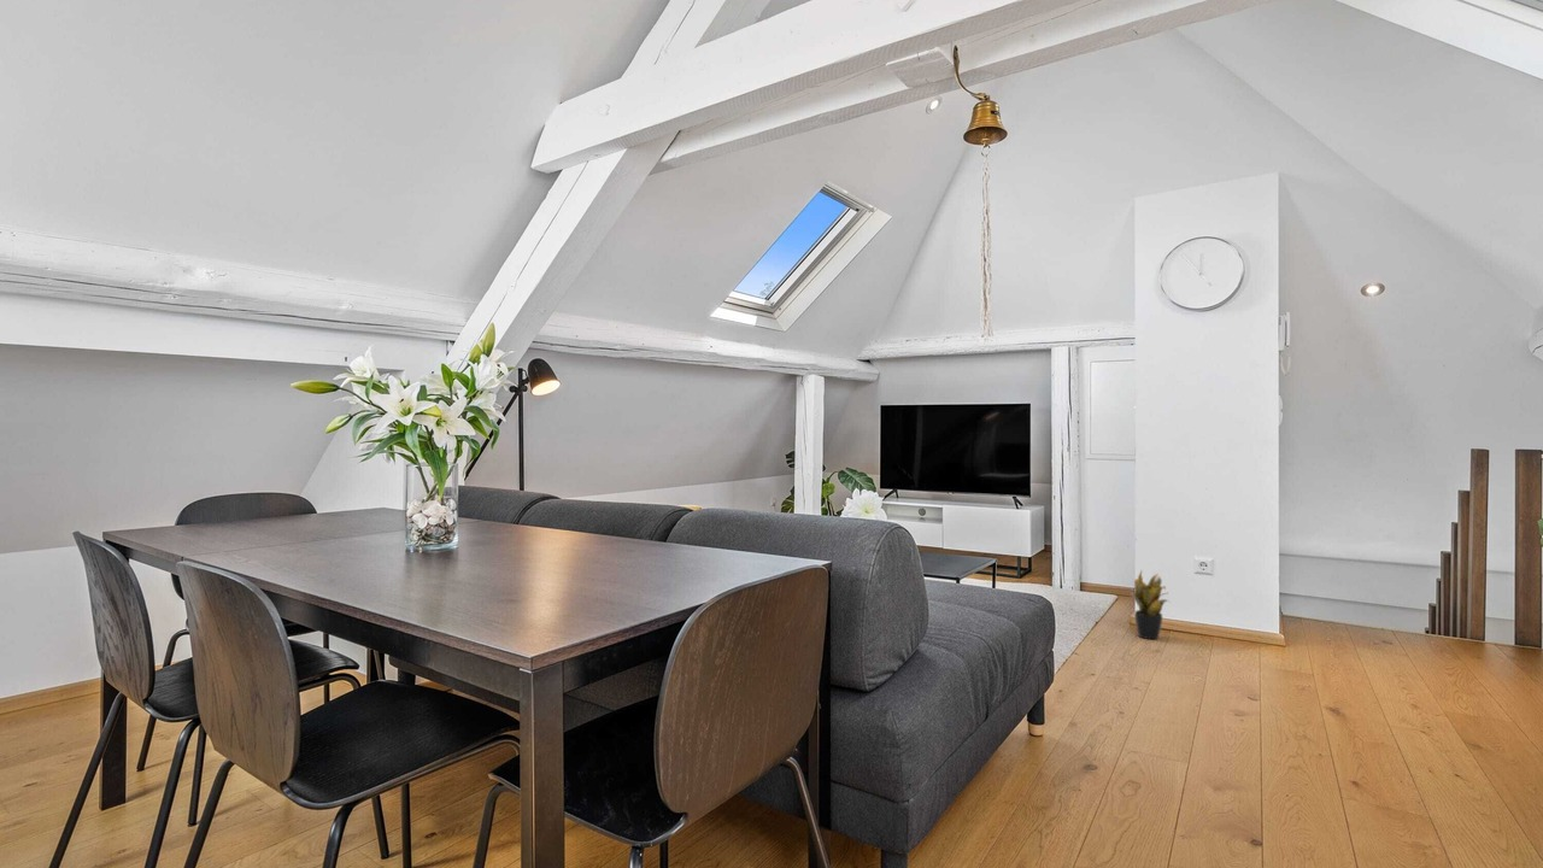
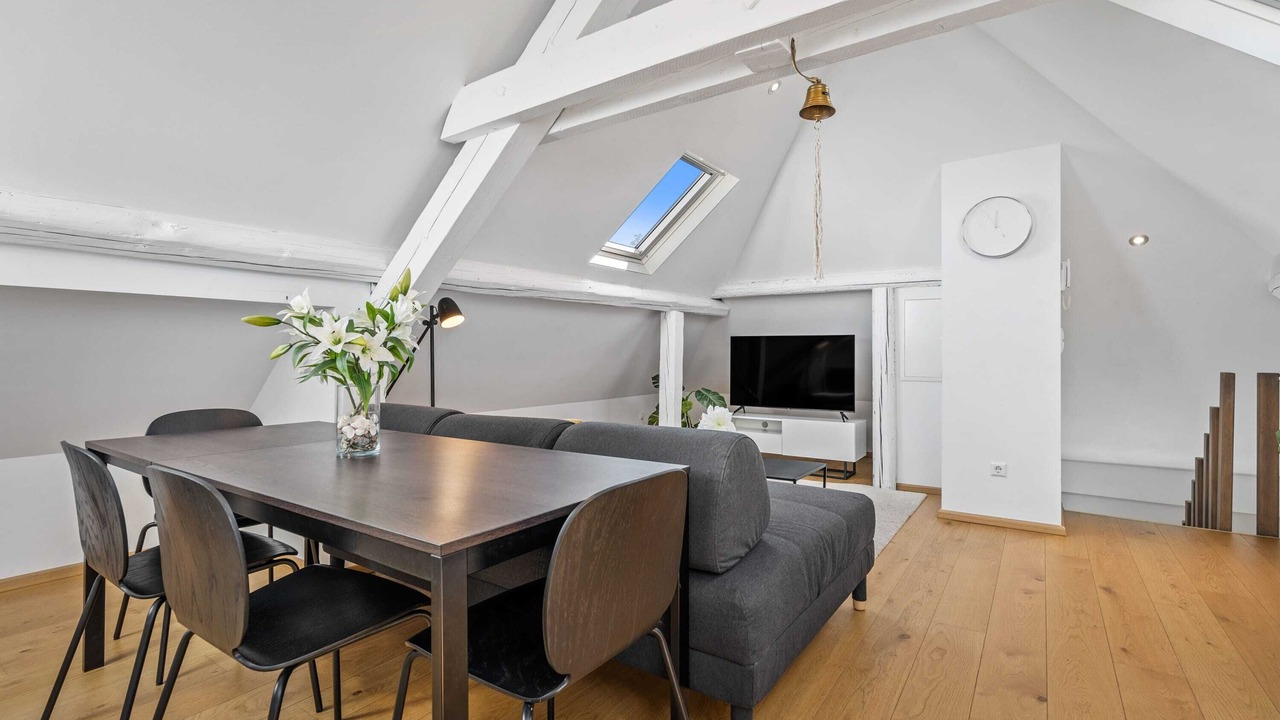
- potted plant (1150, 603)
